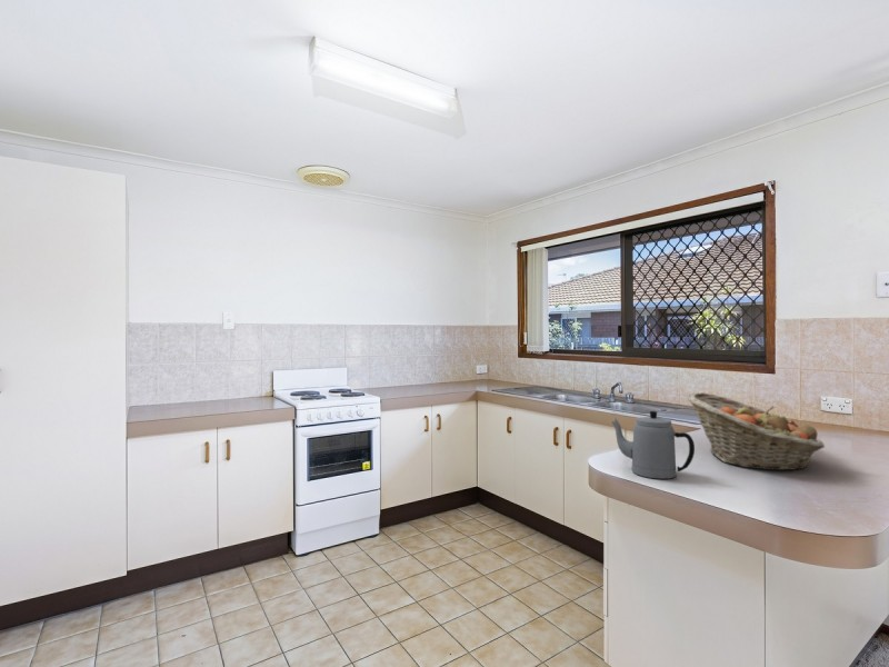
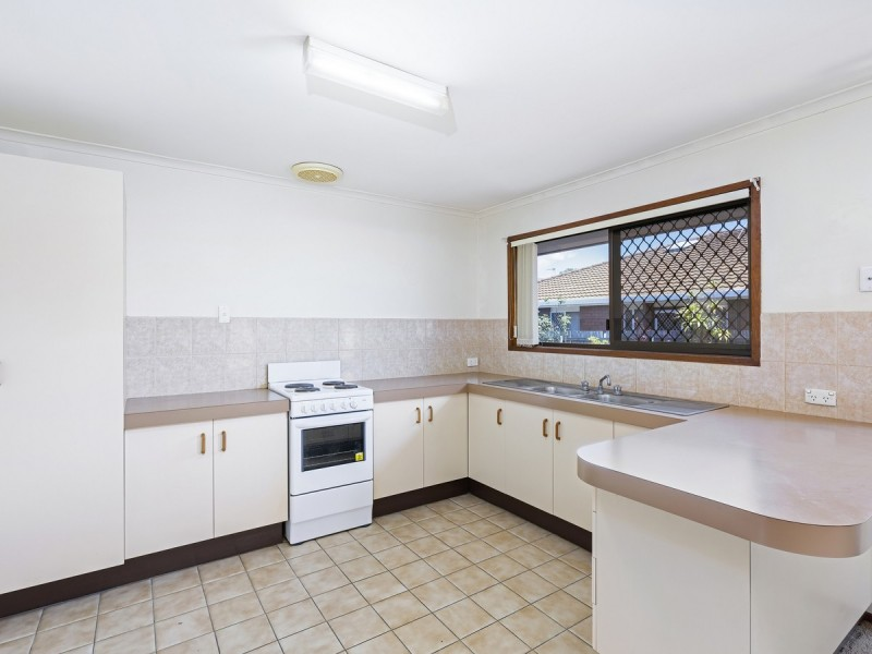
- fruit basket (750, 427)
- teapot (650, 441)
